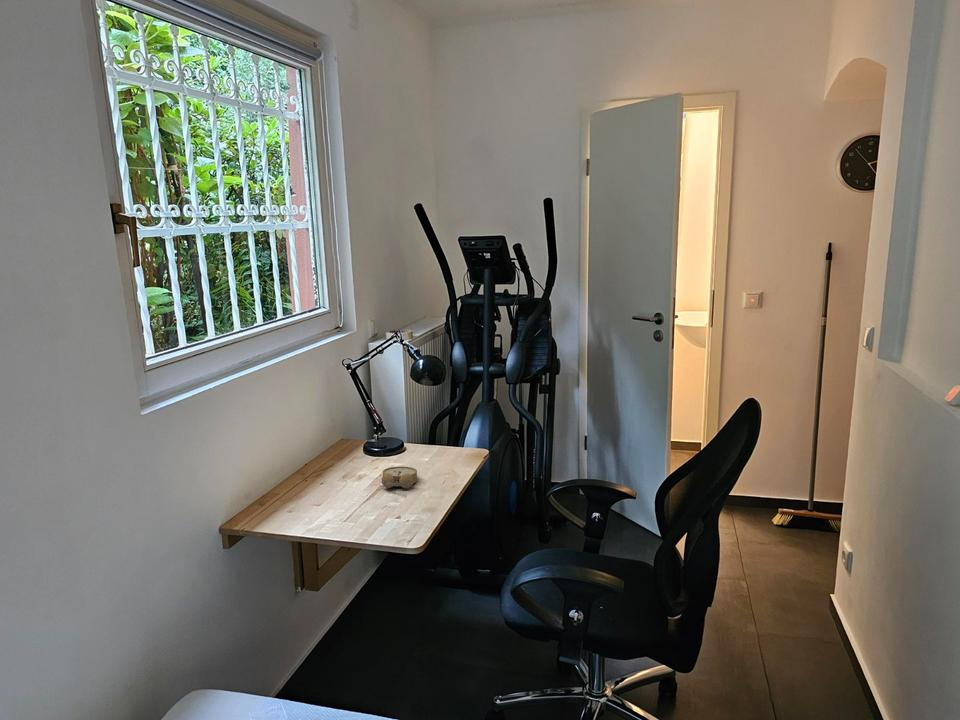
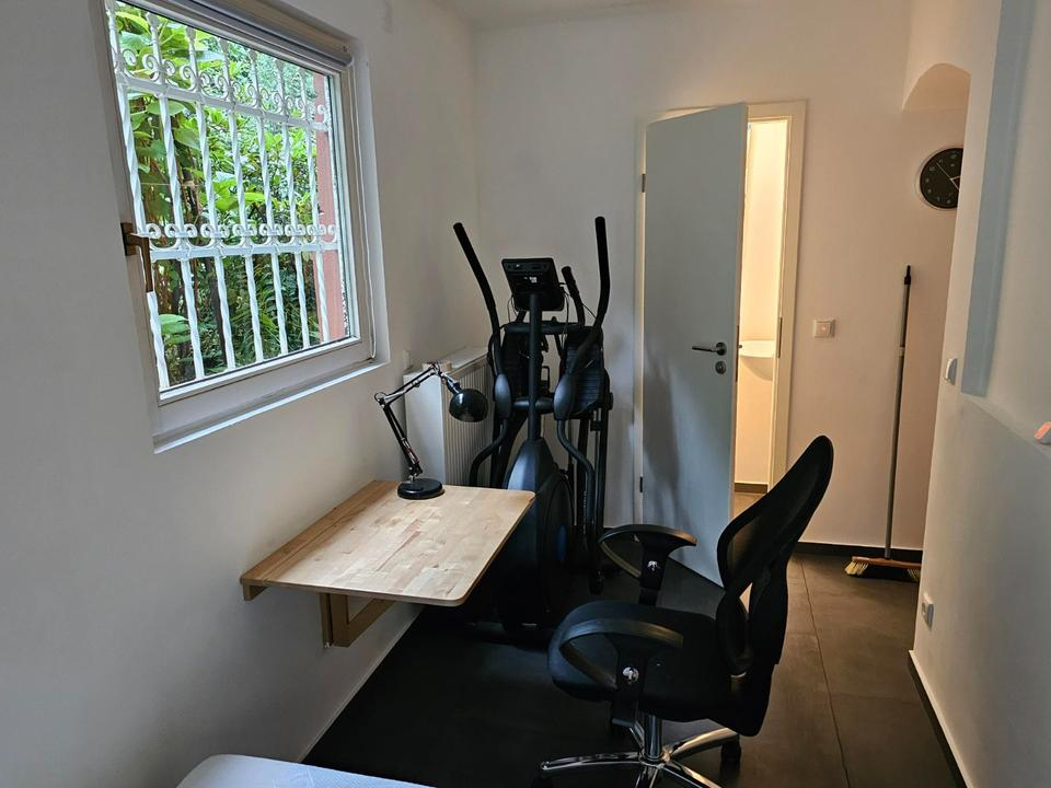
- alarm clock (399, 476)
